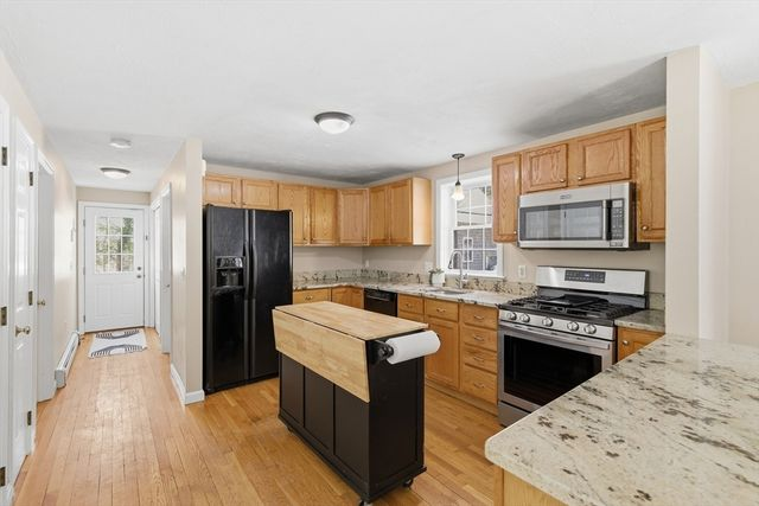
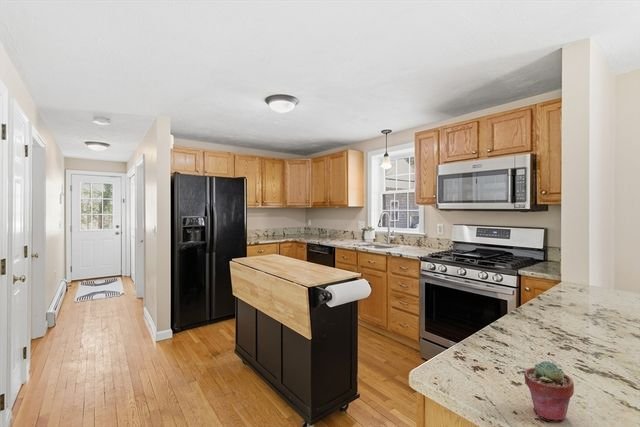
+ potted succulent (548, 387)
